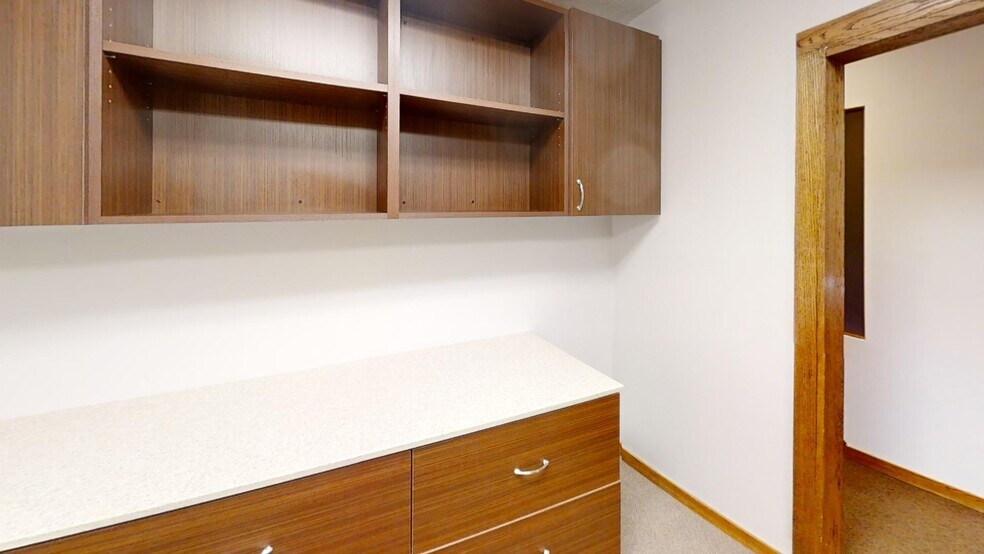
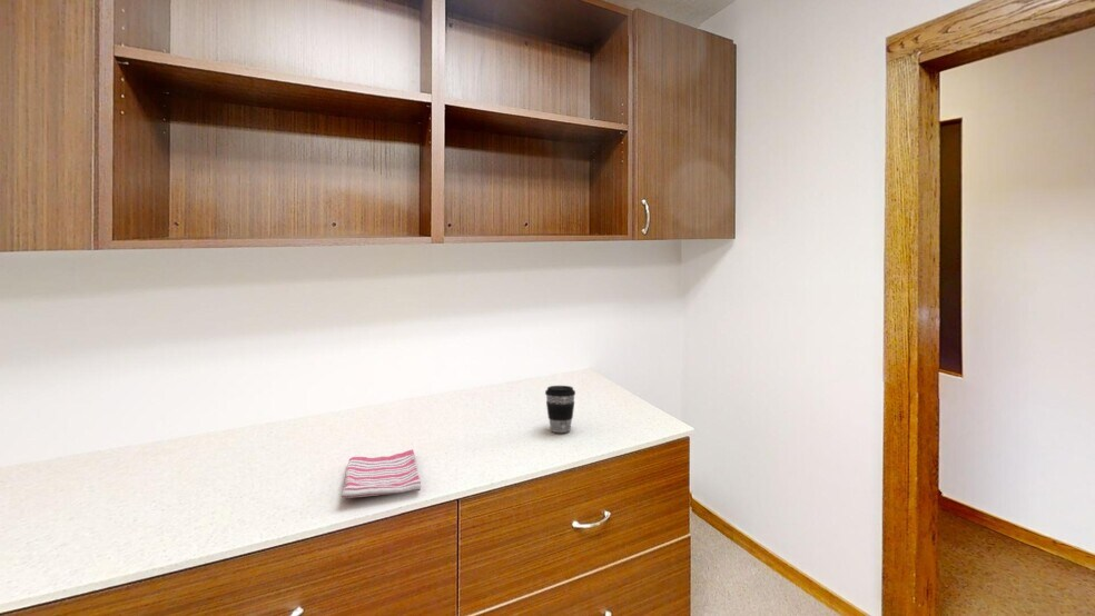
+ dish towel (382, 471)
+ coffee cup (560, 408)
